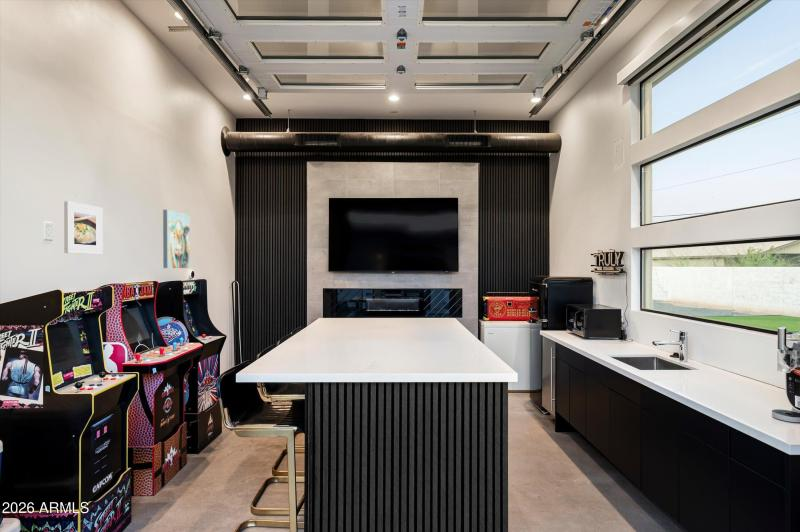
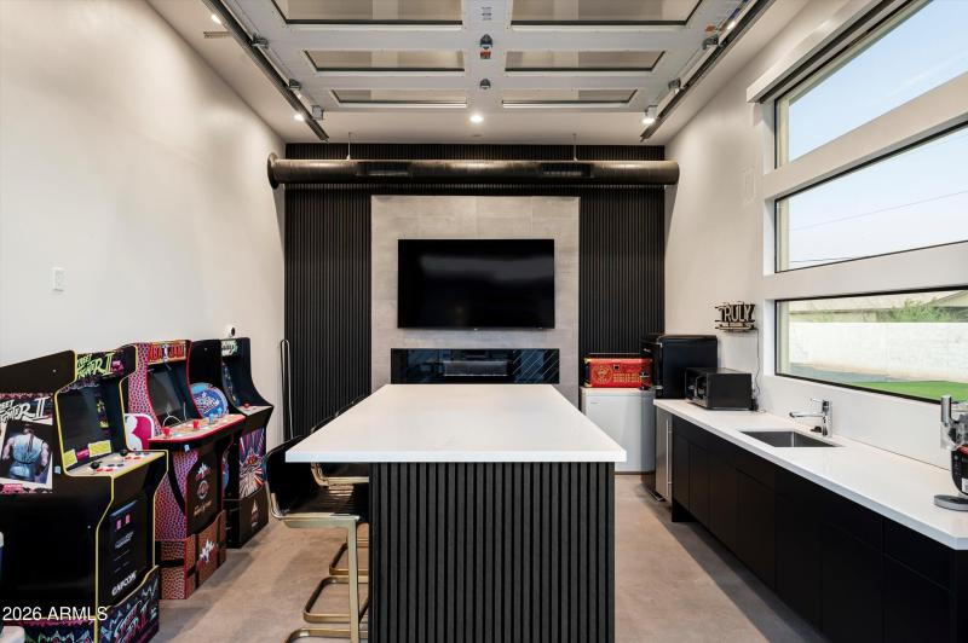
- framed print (84, 229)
- wall art (177, 240)
